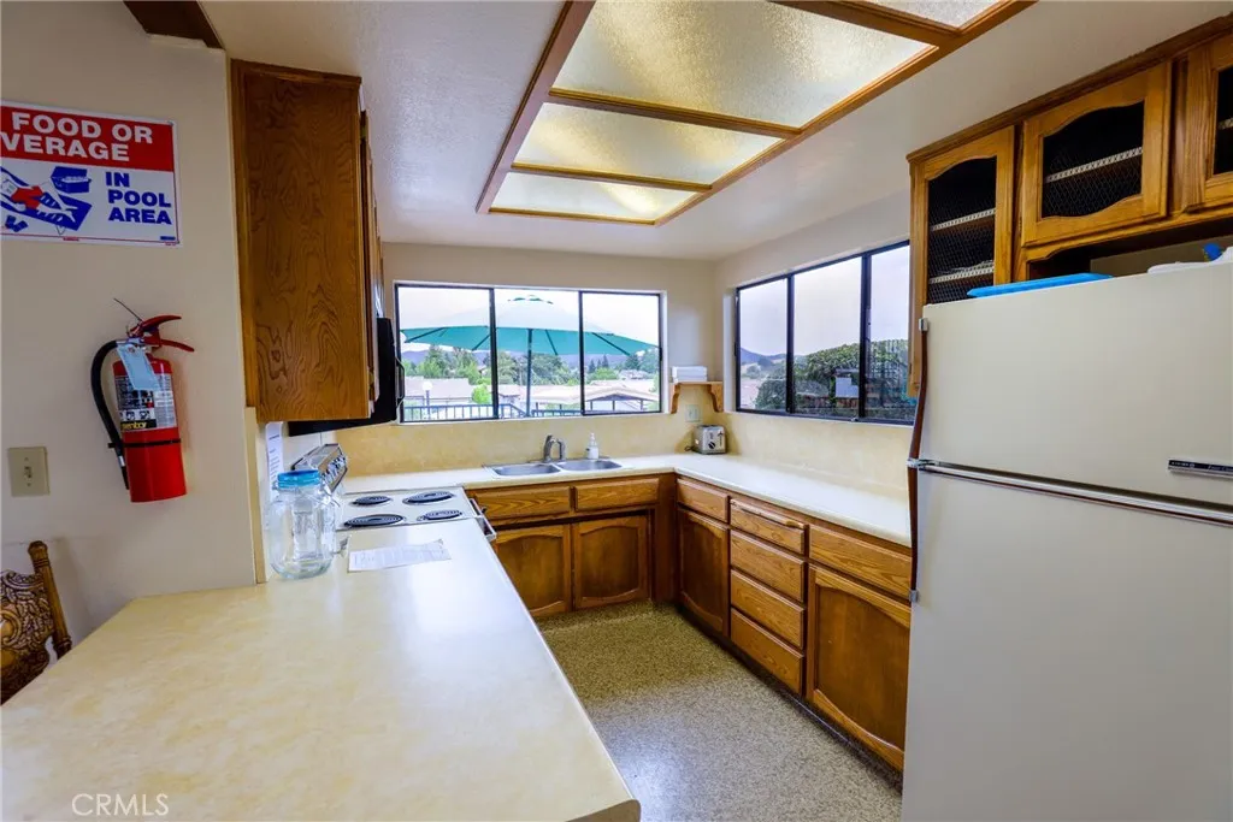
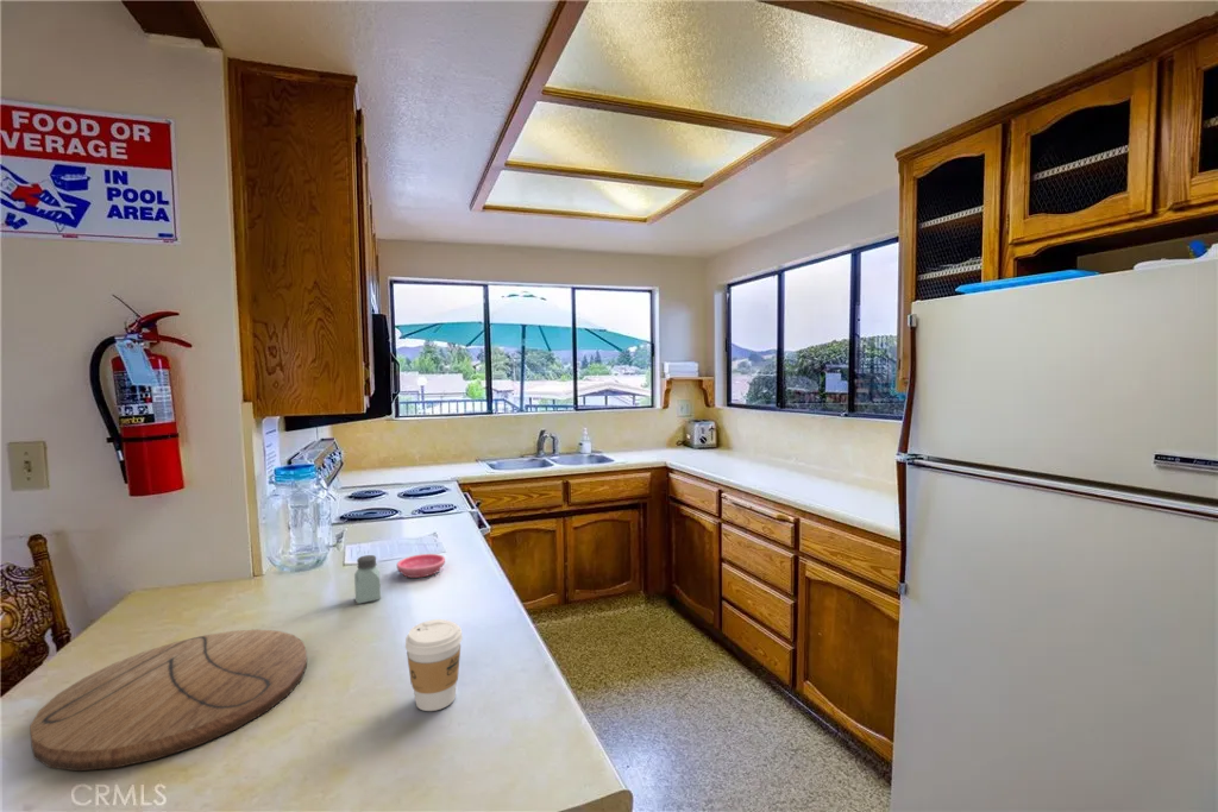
+ cutting board (186, 686)
+ coffee cup (434, 663)
+ saucer (421, 566)
+ saltshaker (366, 578)
